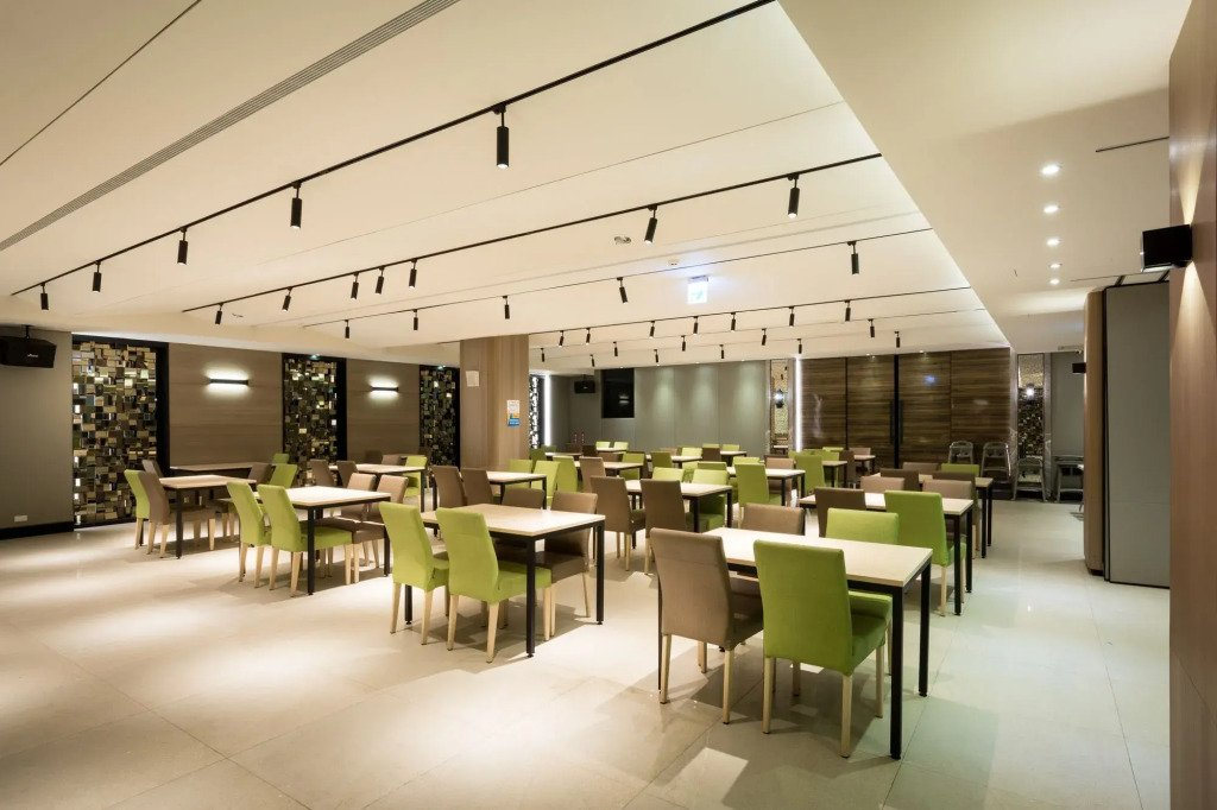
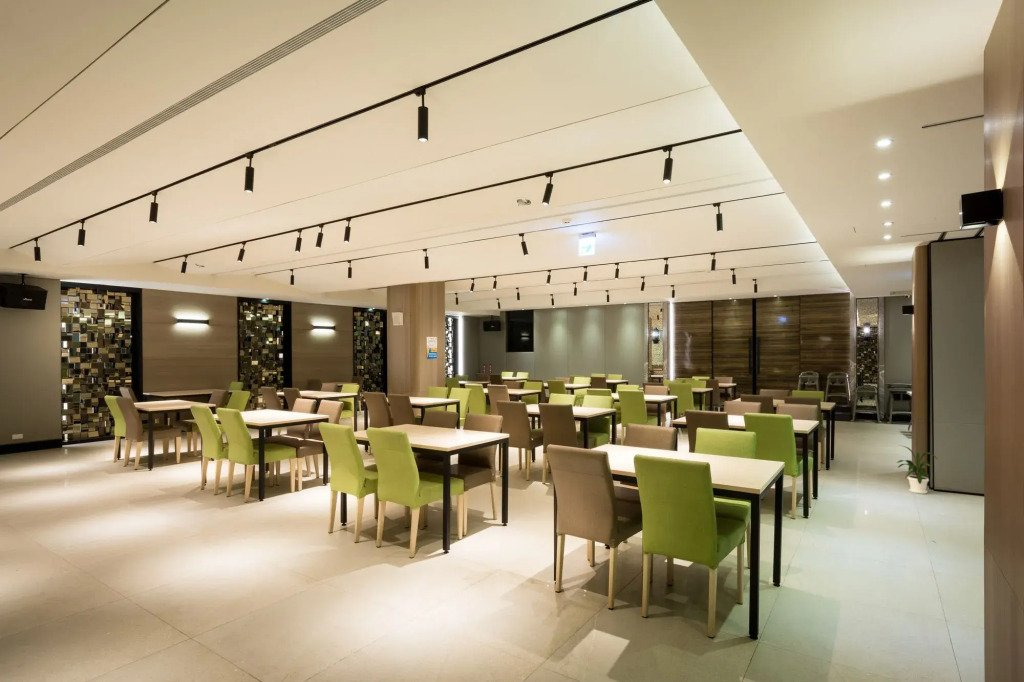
+ house plant (916, 469)
